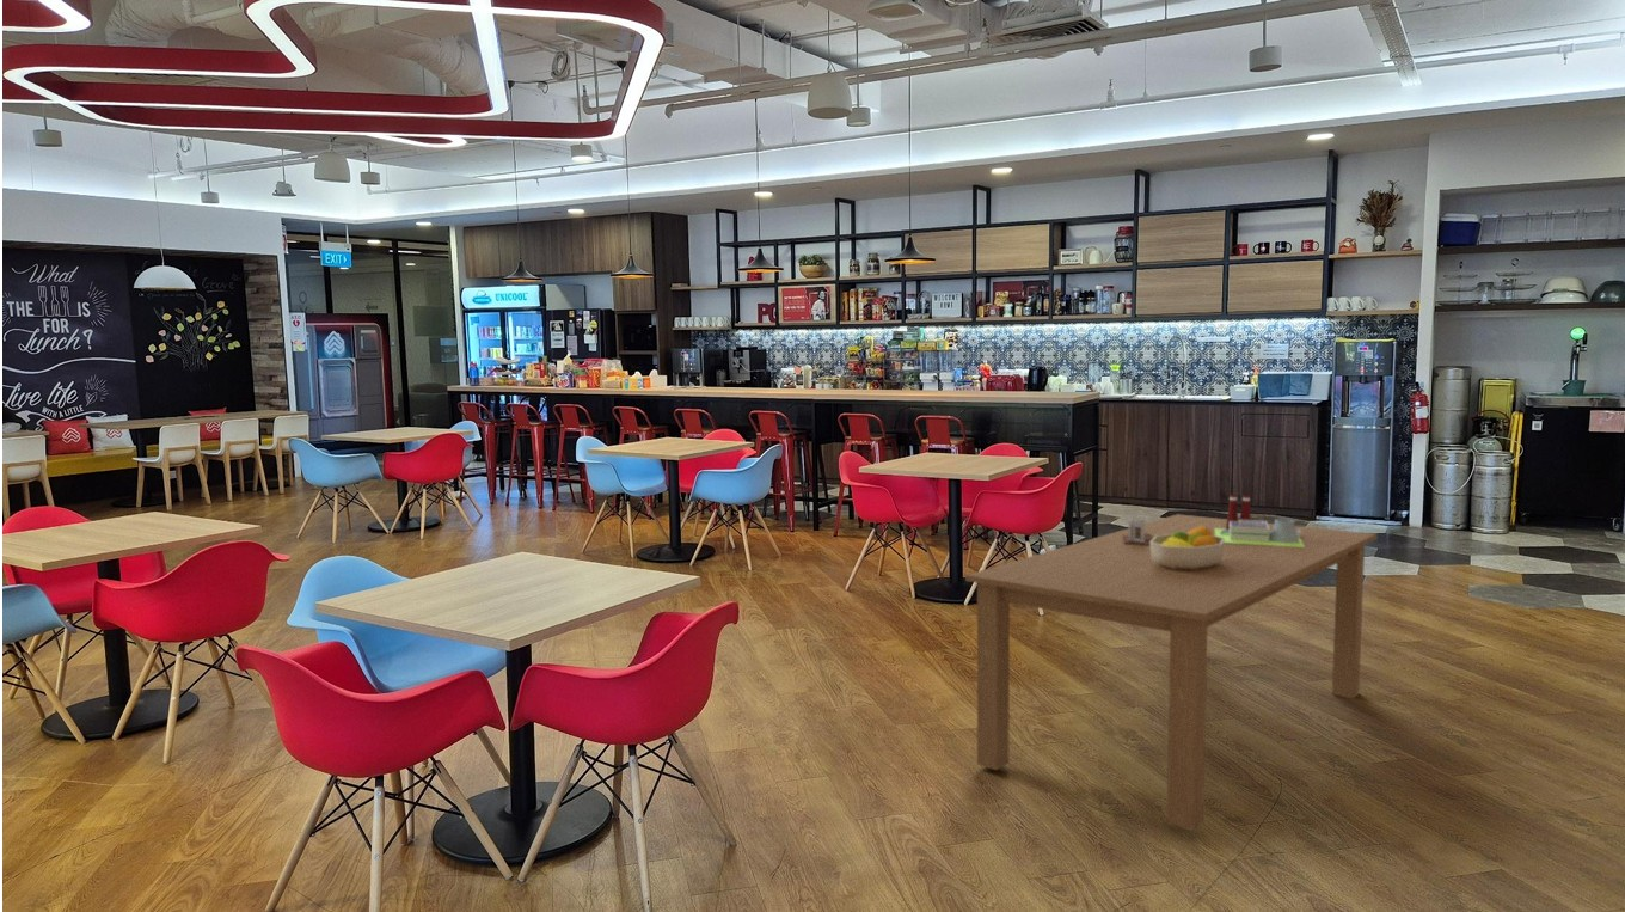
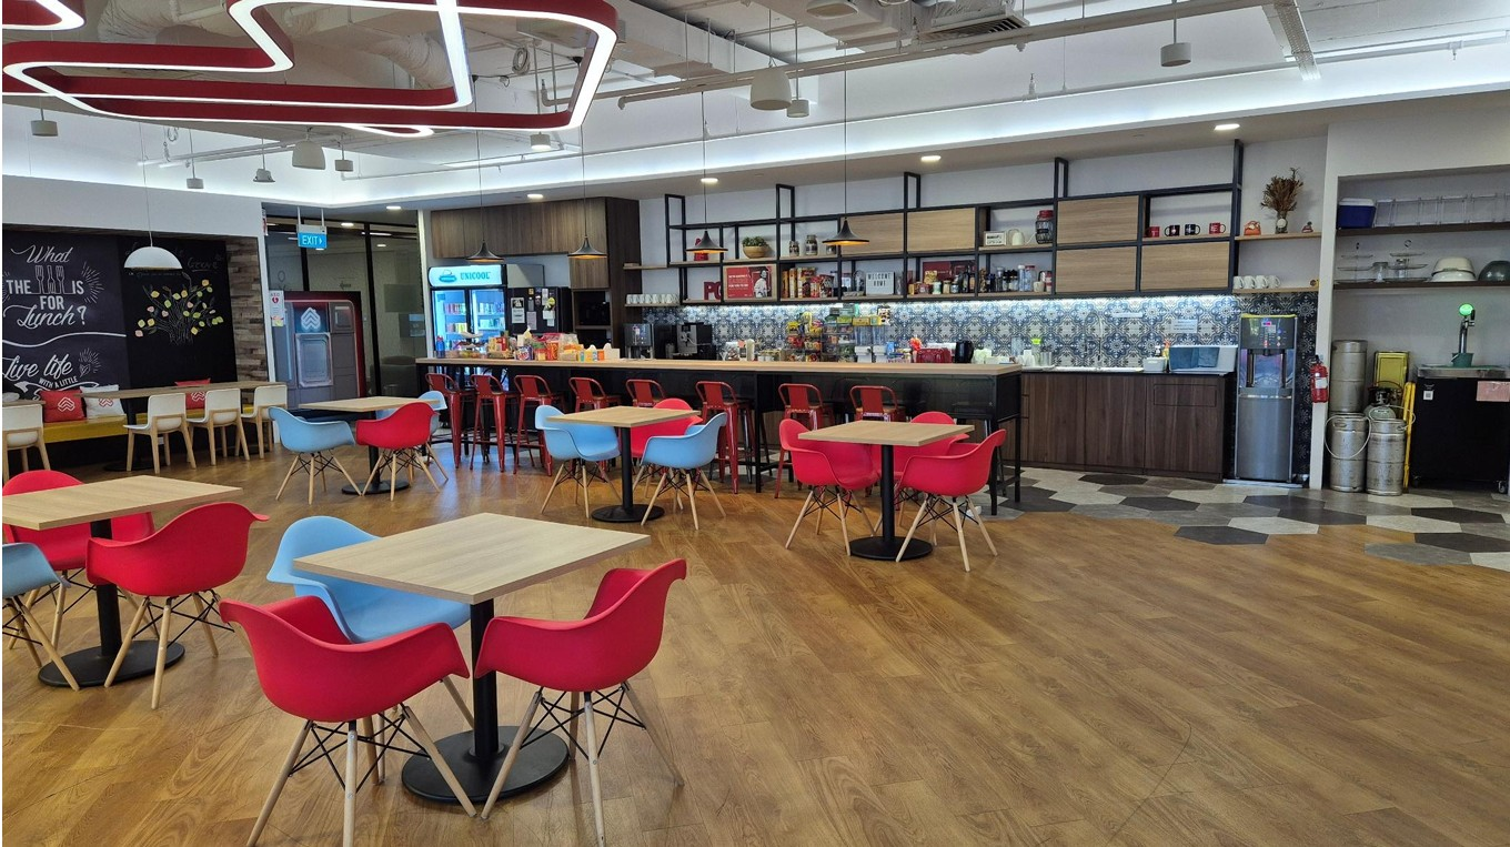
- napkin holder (1141, 526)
- fruit bowl (1186, 545)
- architectural model (1258, 520)
- dining table (1185, 641)
